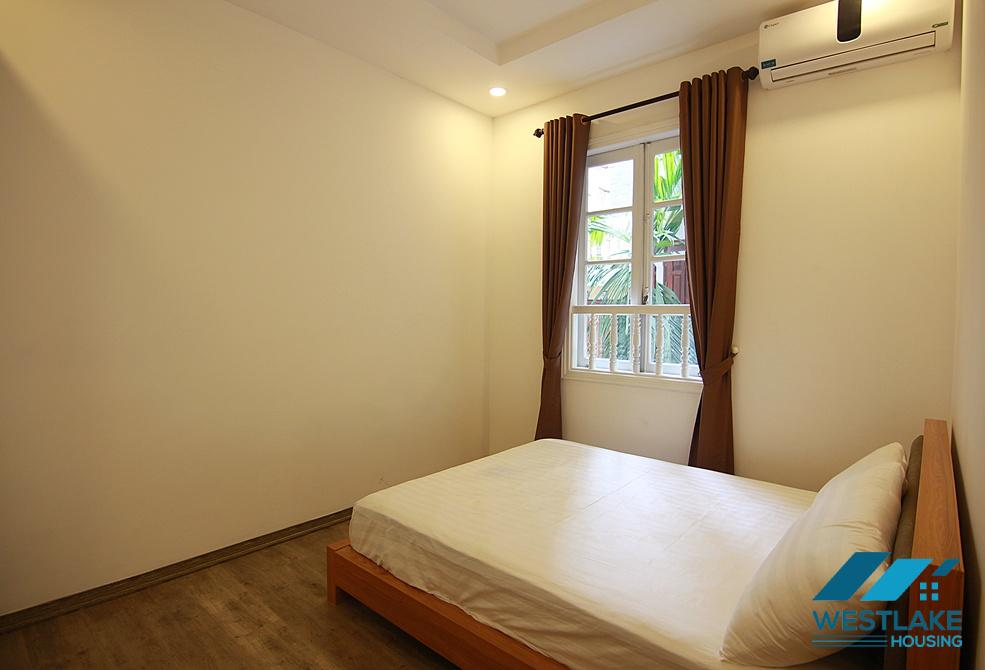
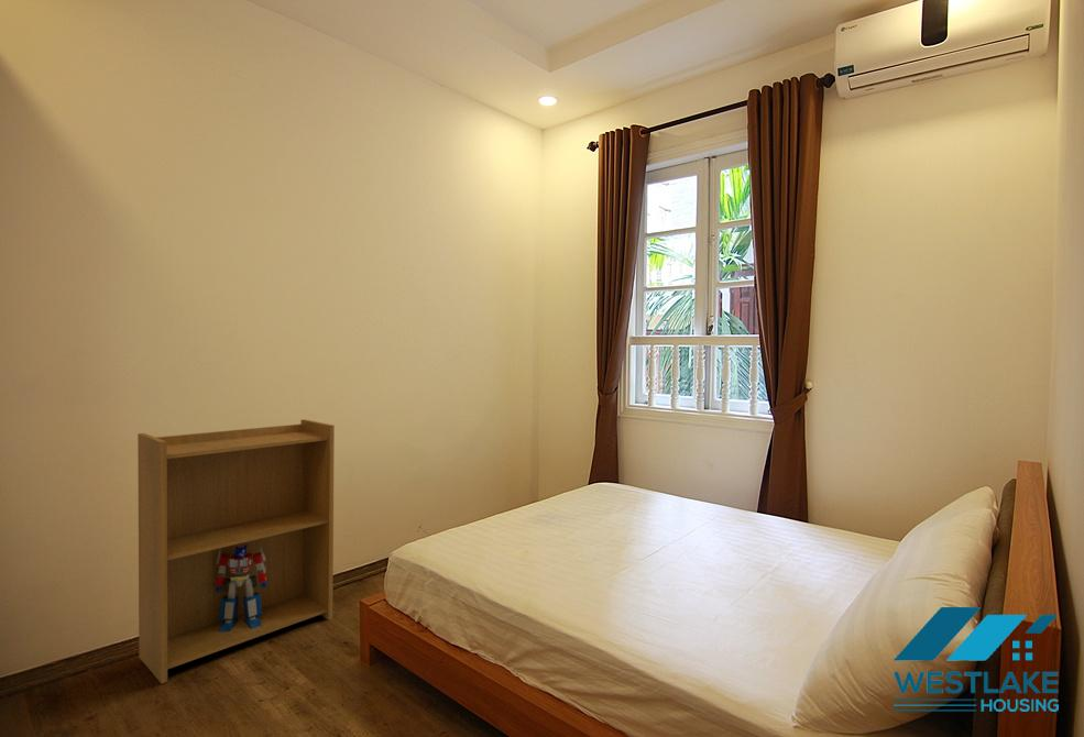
+ bookshelf (242, 534)
